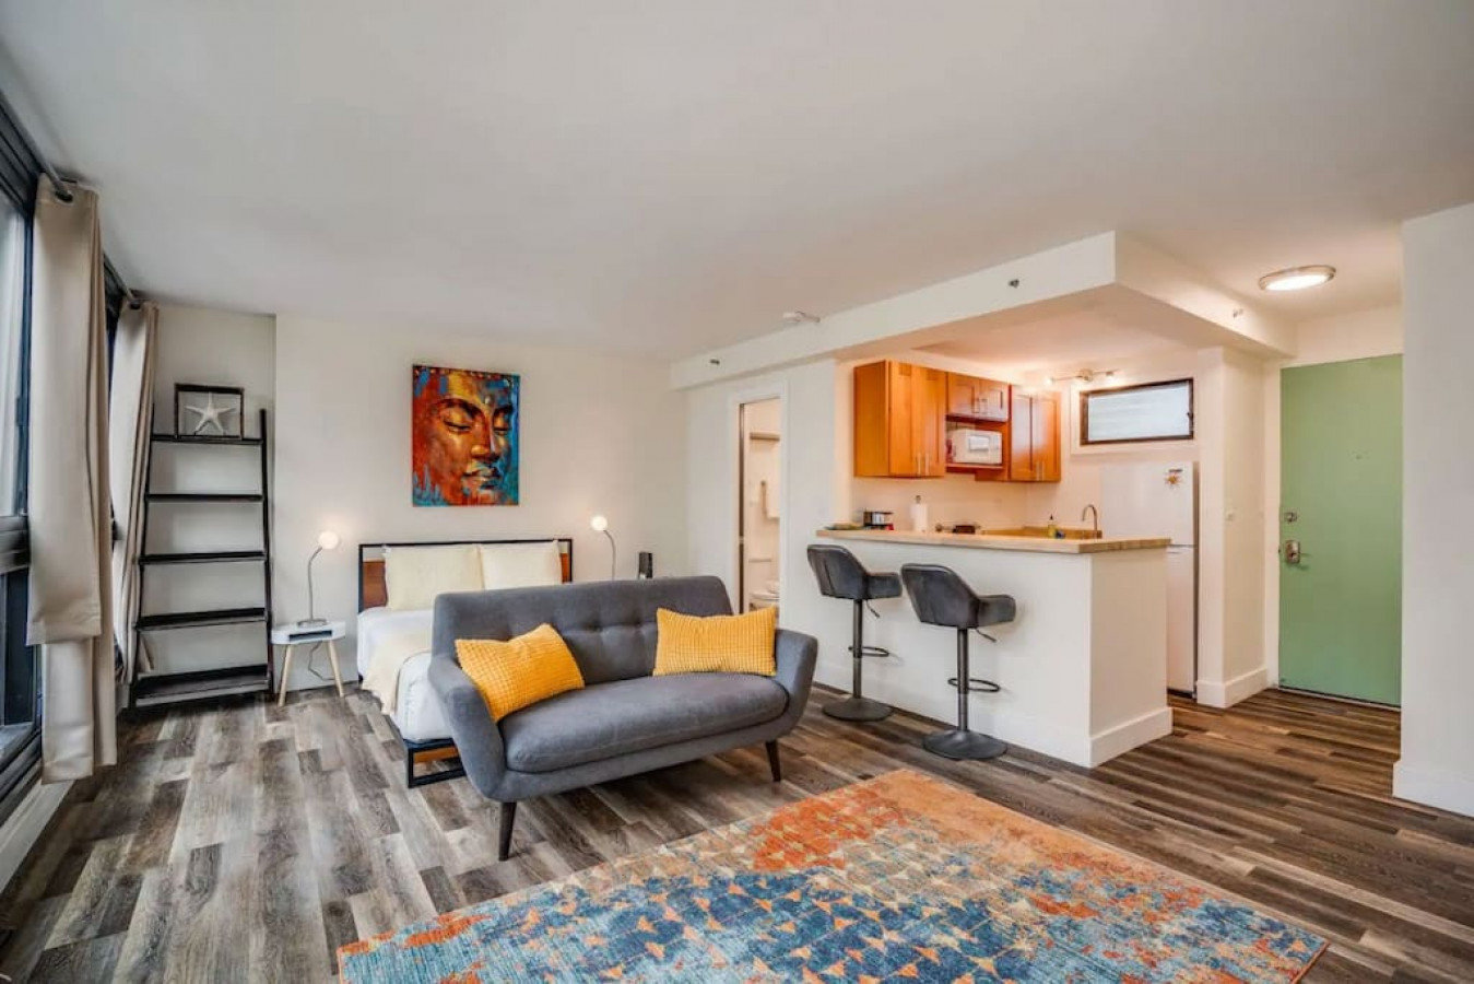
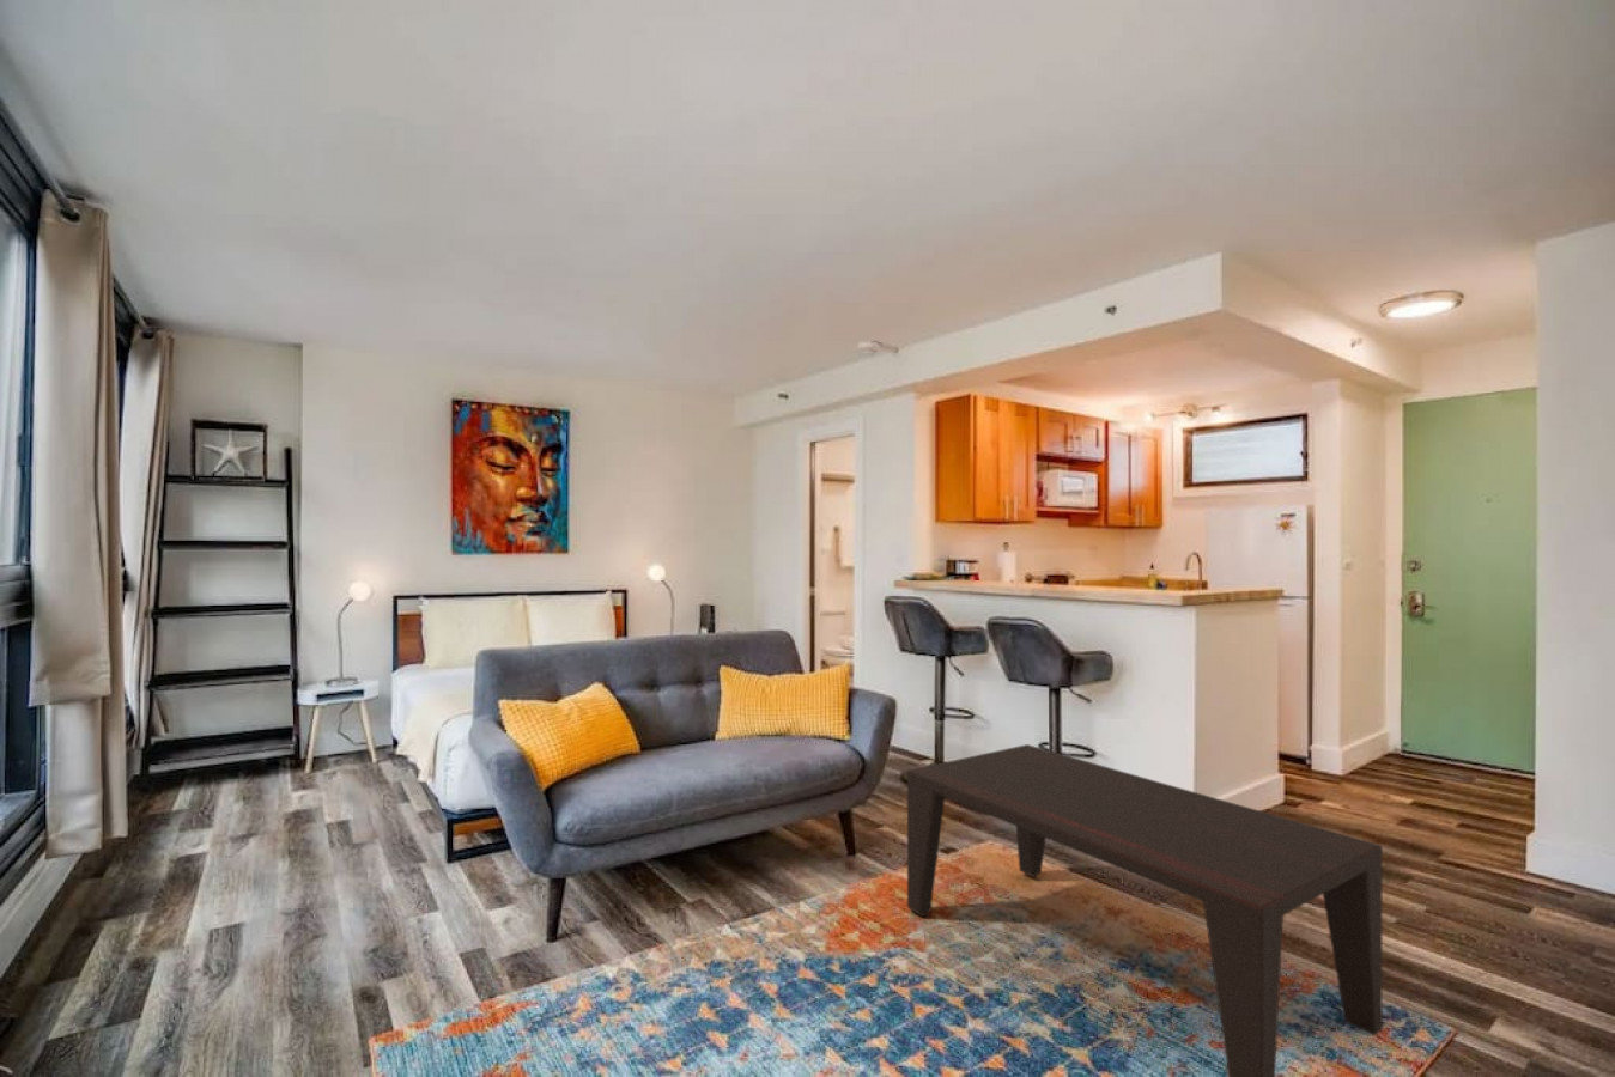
+ coffee table (1117, 867)
